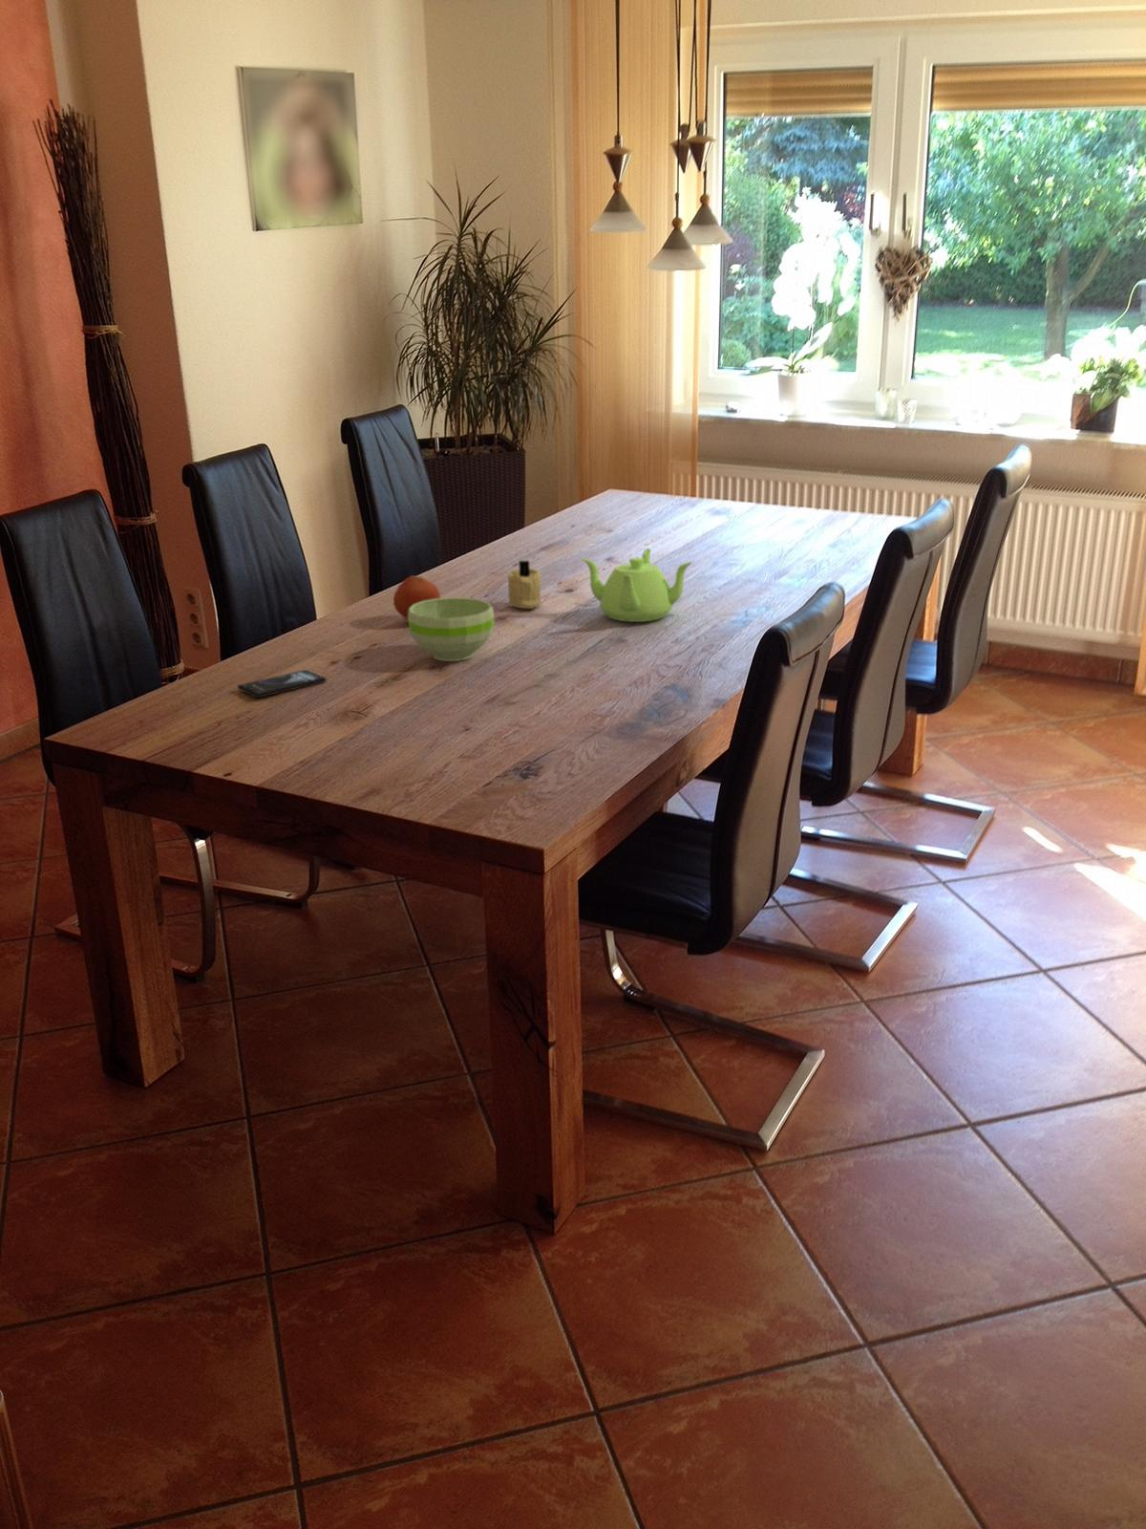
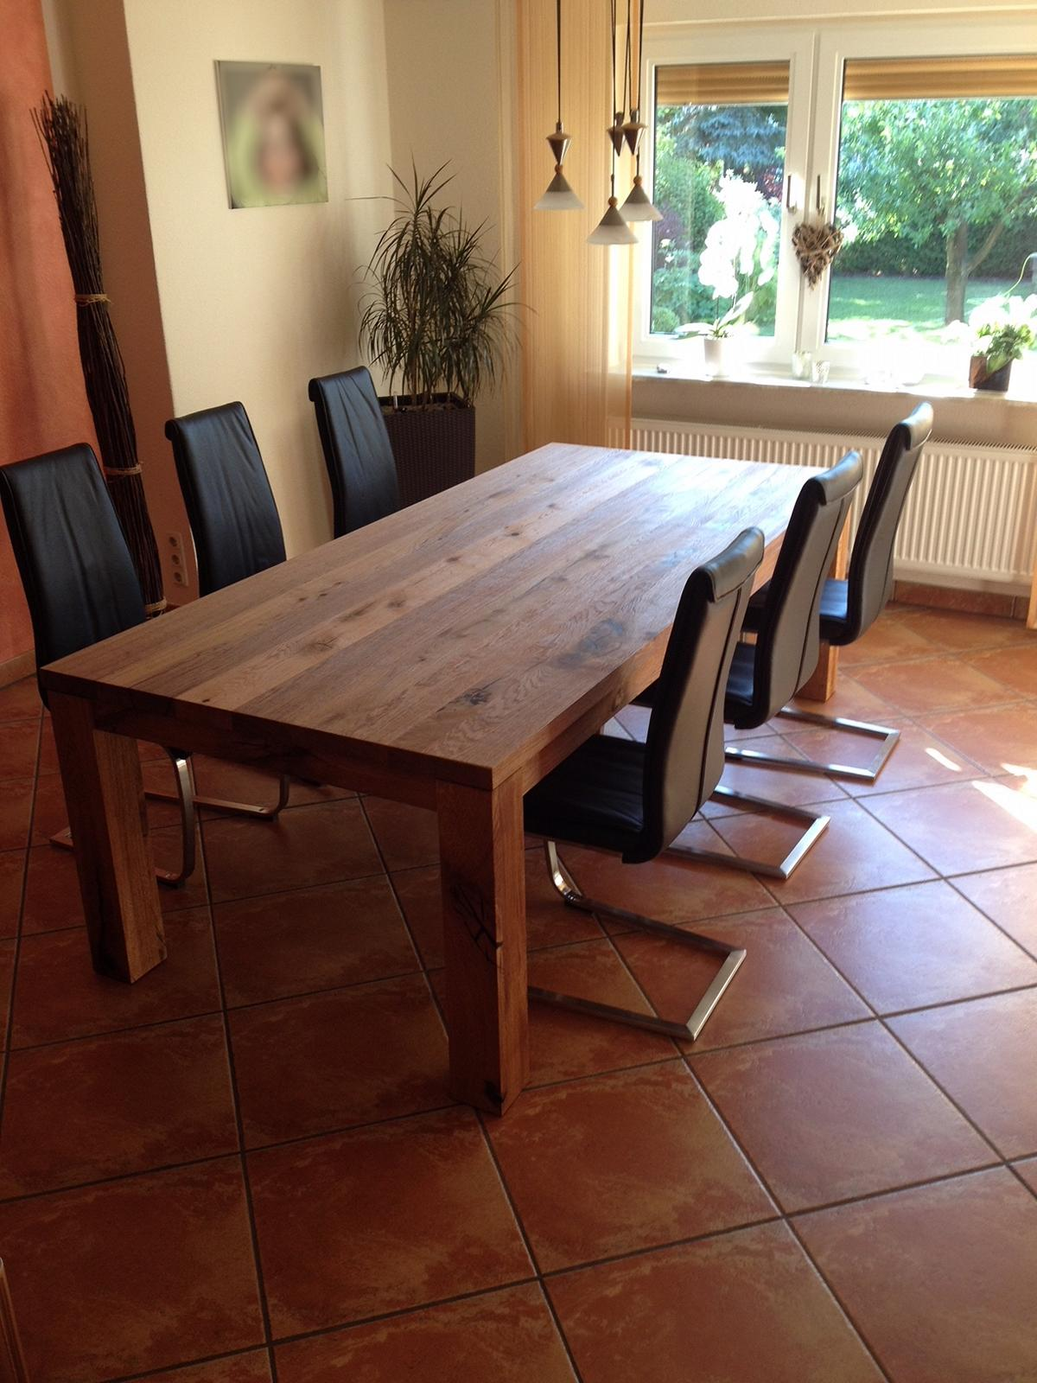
- teapot (636, 586)
- candle (524, 583)
- bowl (451, 631)
- fruit (418, 598)
- smartphone (282, 684)
